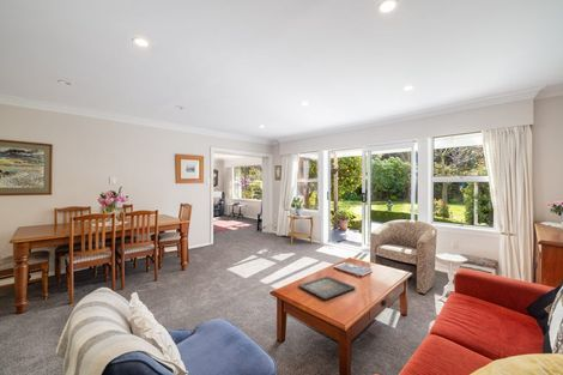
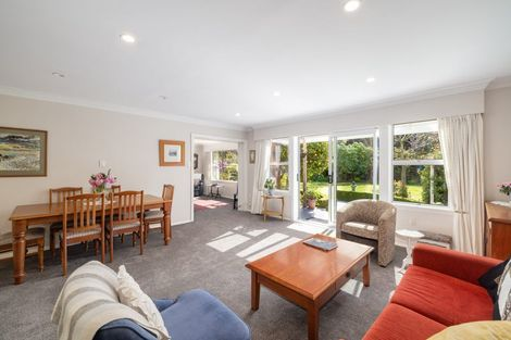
- icon panel (326, 286)
